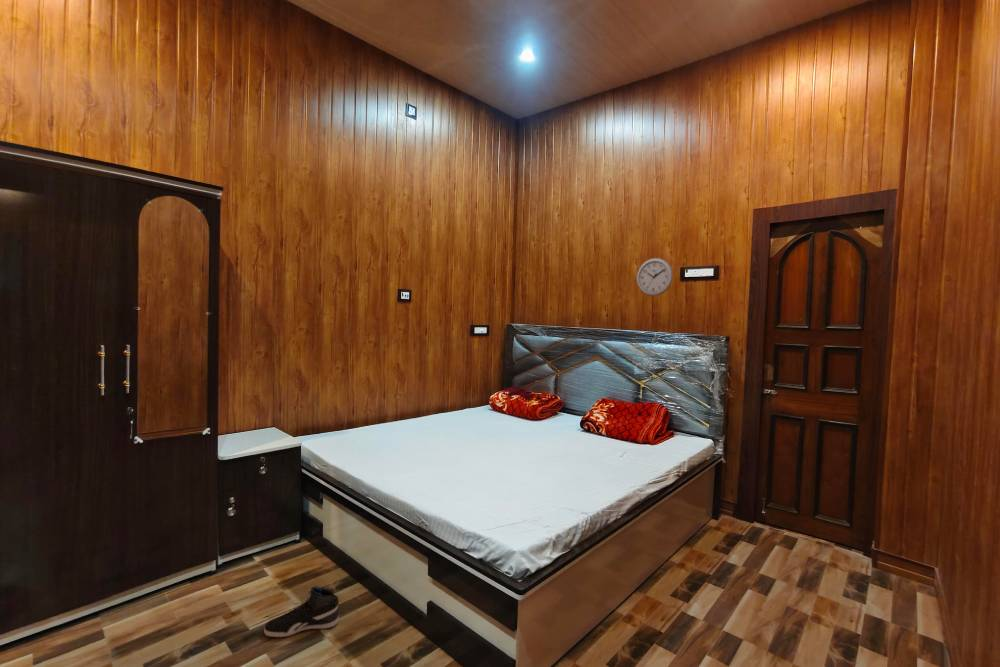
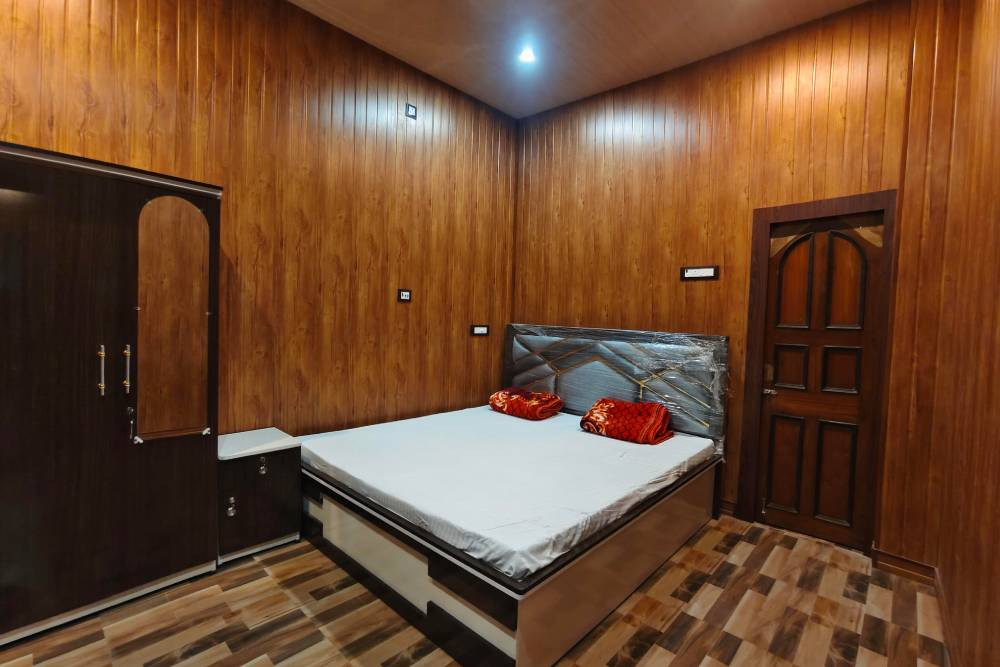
- wall clock (653, 277)
- sneaker (302, 607)
